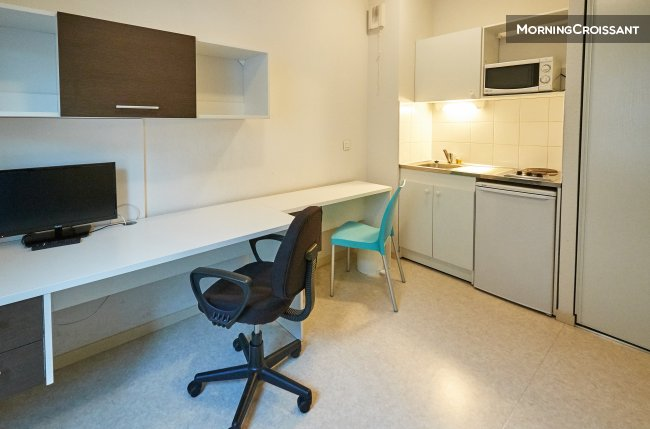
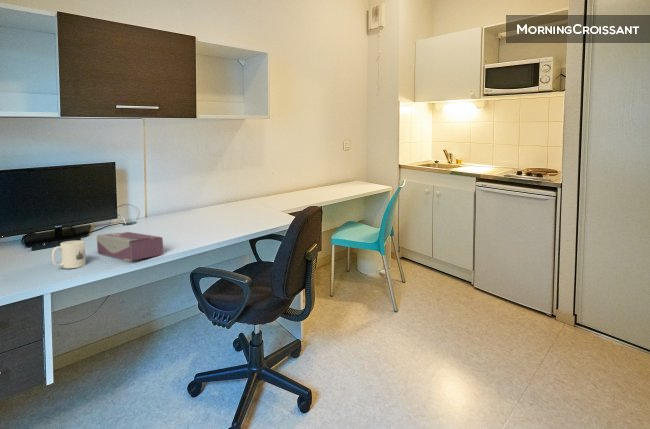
+ mug (68, 254)
+ tissue box (129, 244)
